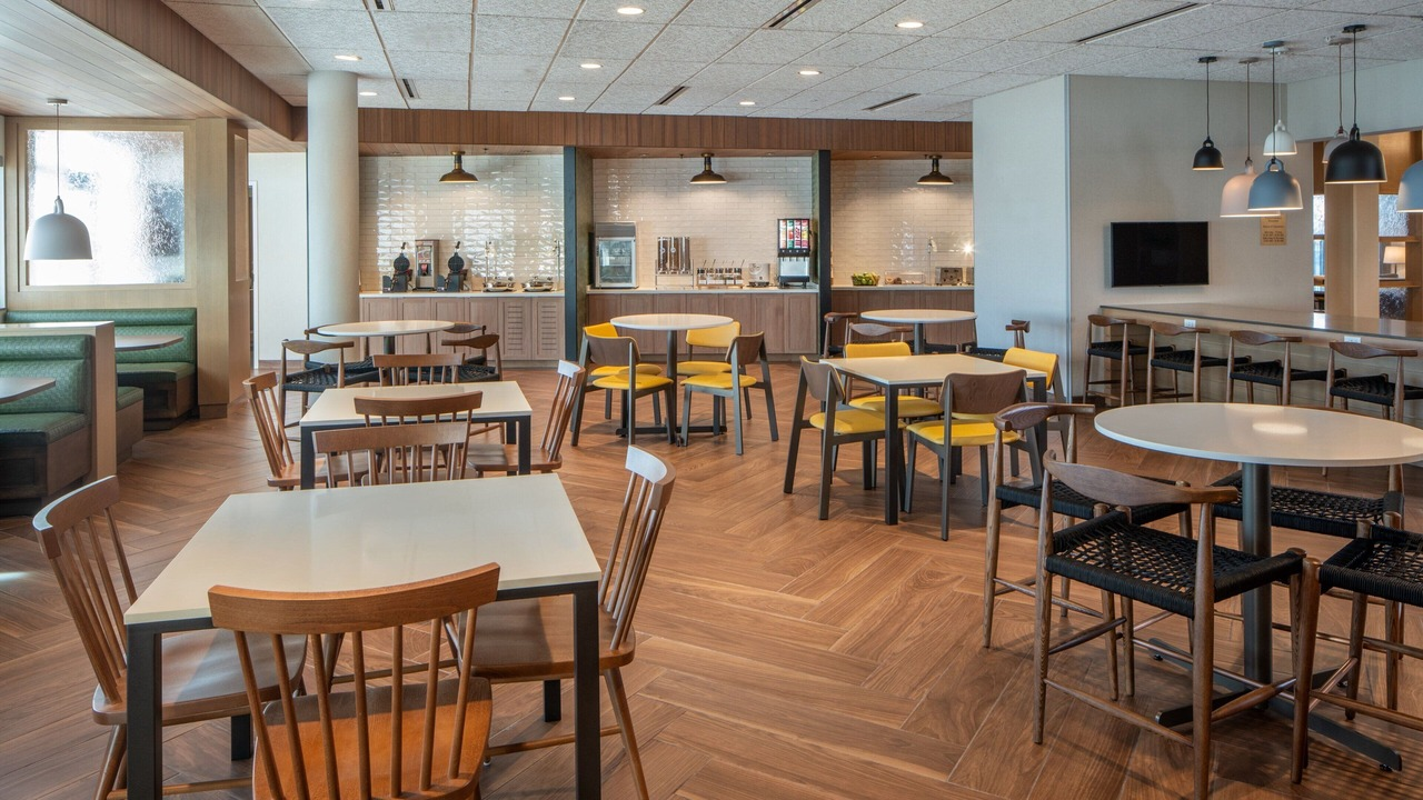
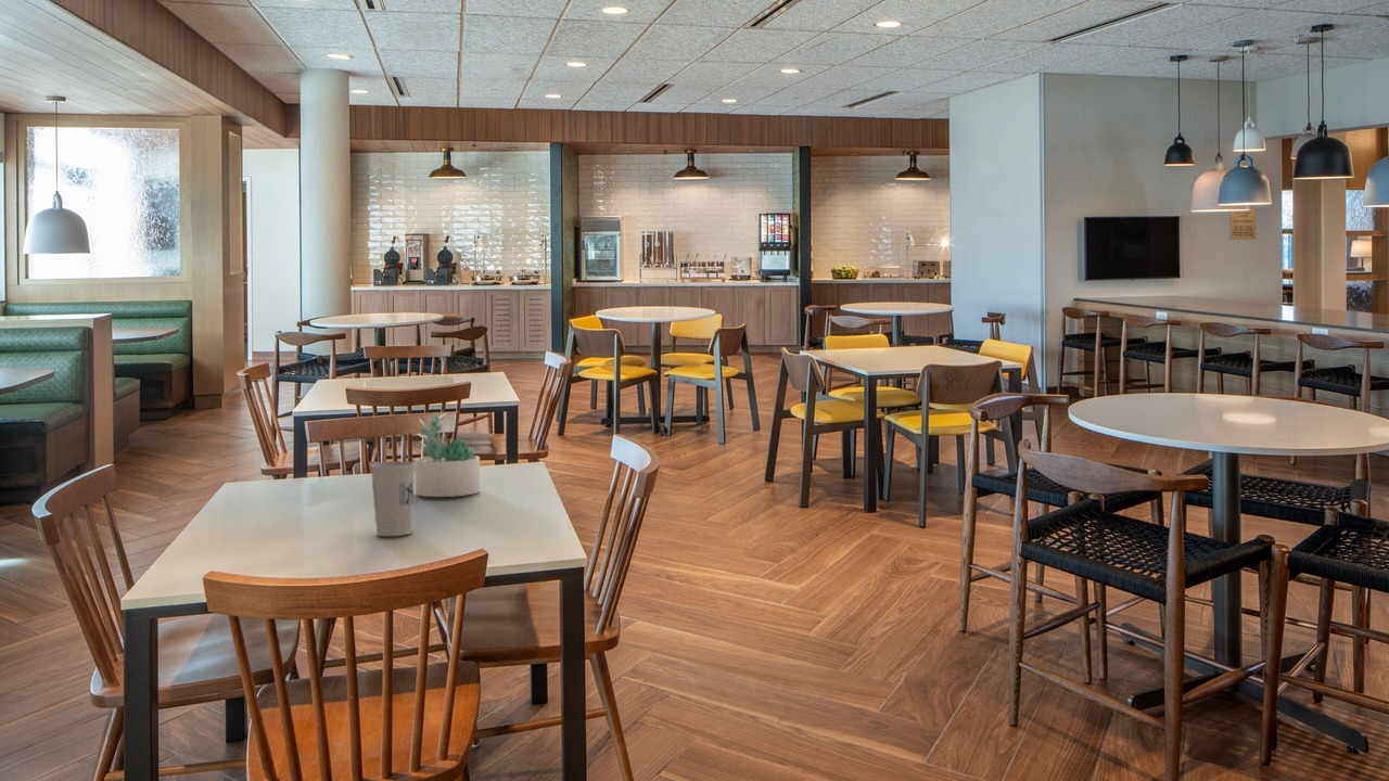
+ succulent plant (448, 451)
+ cup (393, 498)
